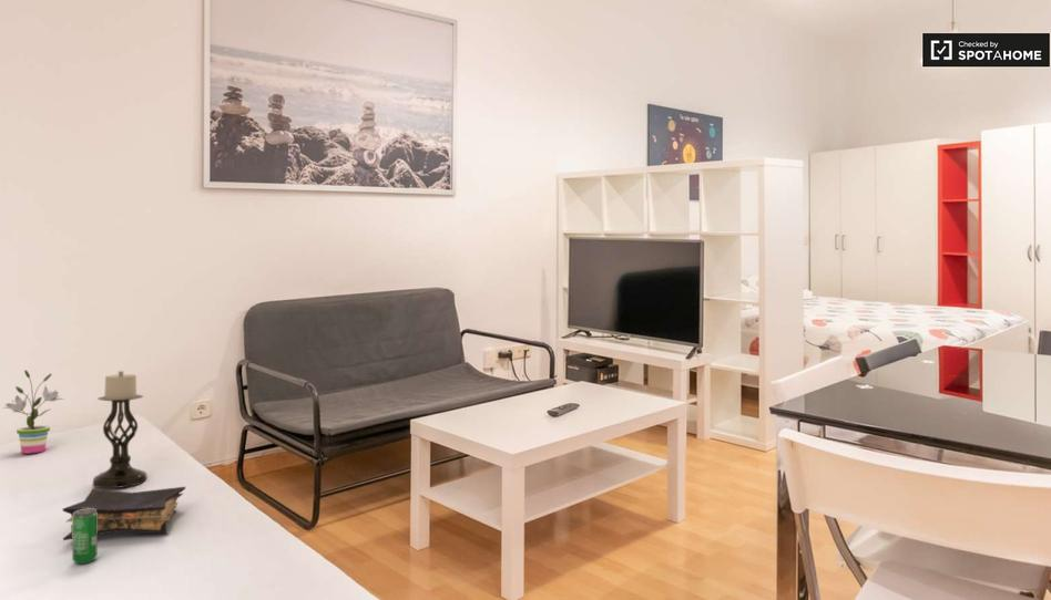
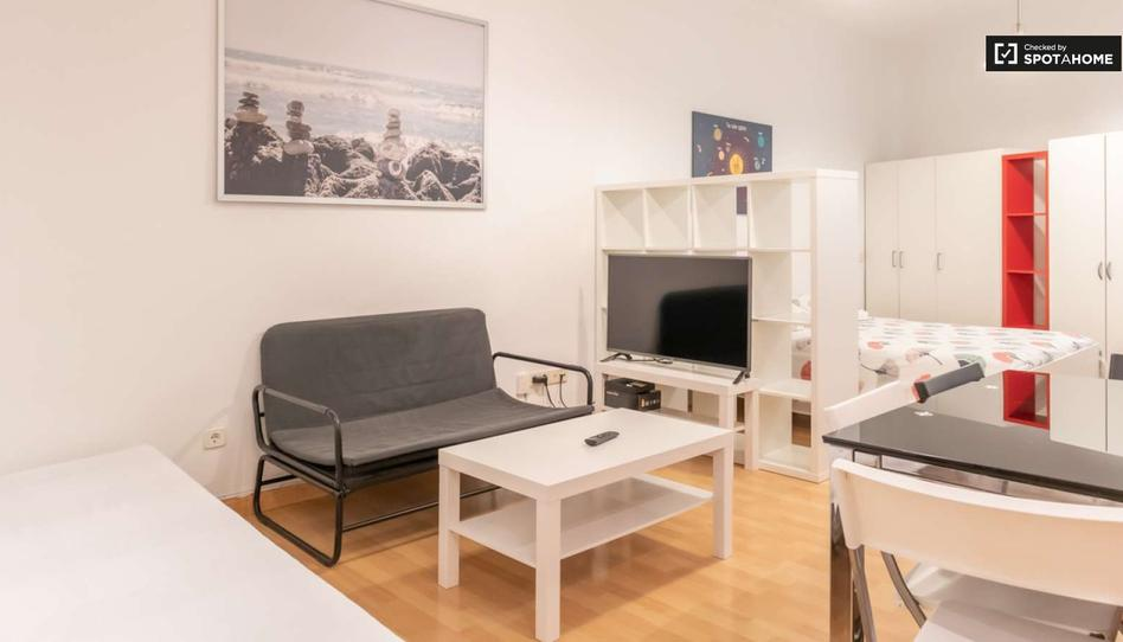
- candle holder (120, 426)
- potted plant (33, 408)
- beverage can (84, 536)
- book (127, 510)
